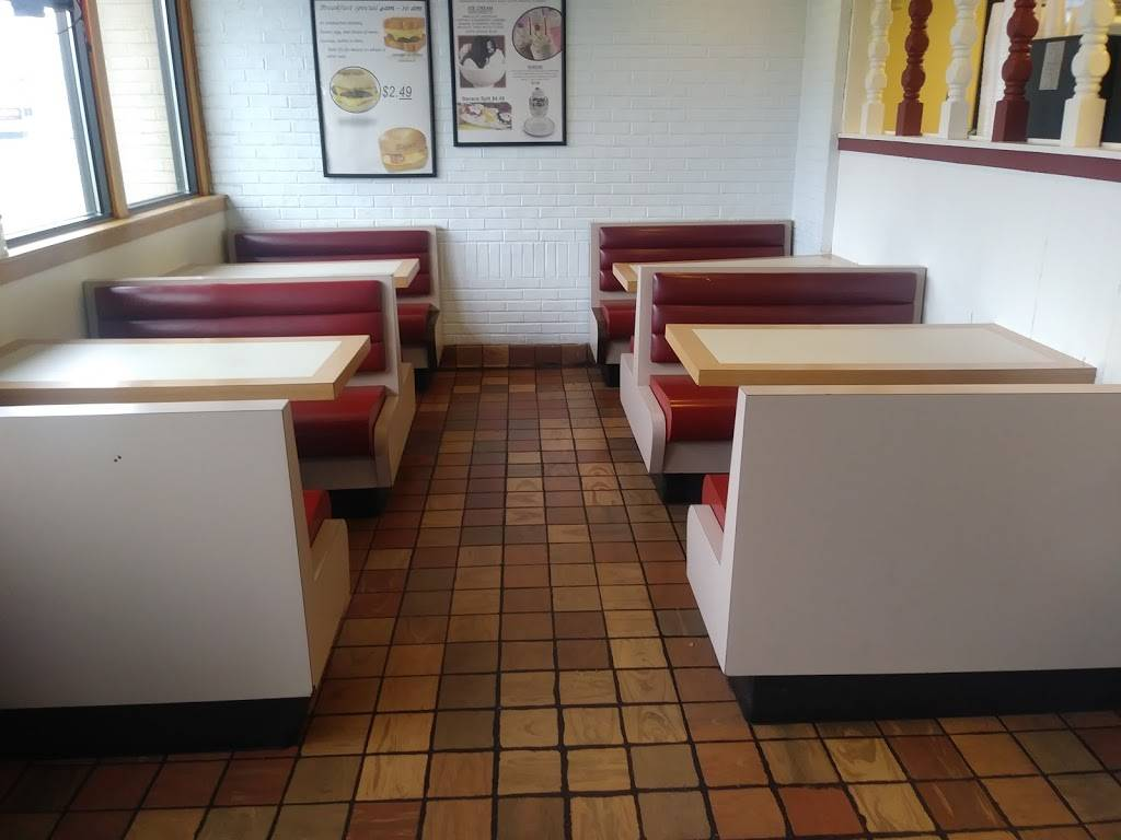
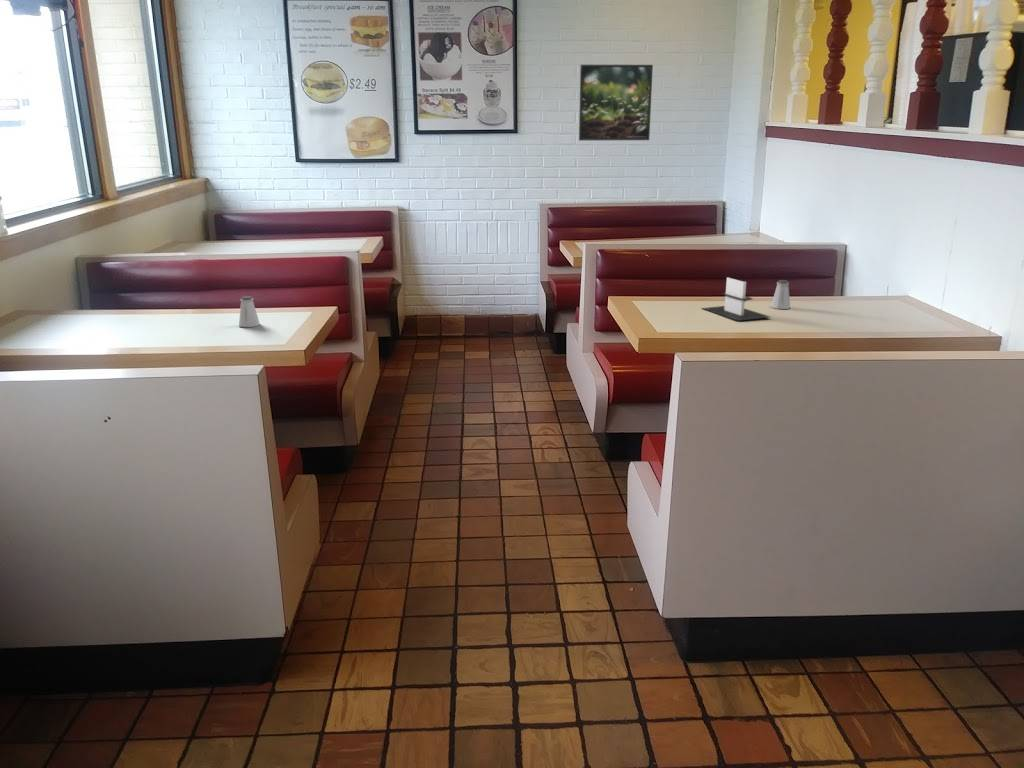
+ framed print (615, 103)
+ saltshaker (781, 294)
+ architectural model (736, 296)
+ saltshaker (248, 311)
